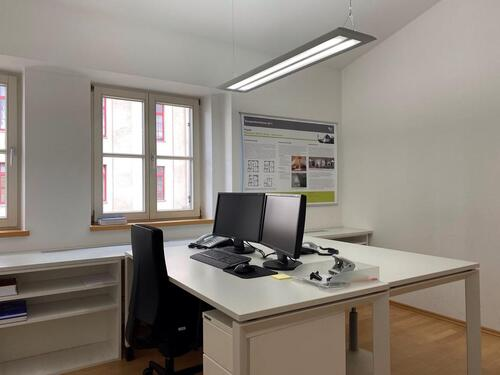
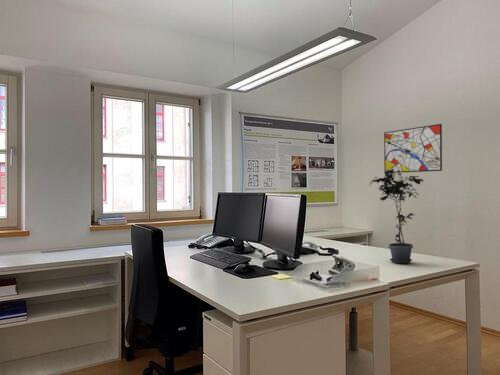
+ wall art (411, 150)
+ potted plant (398, 213)
